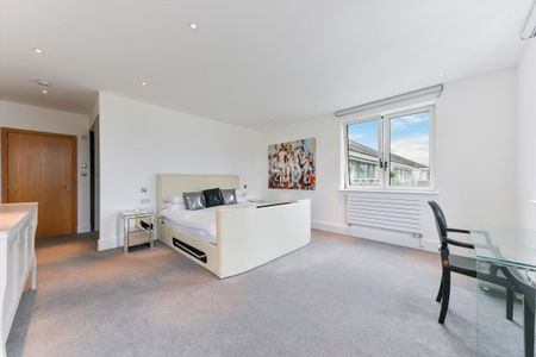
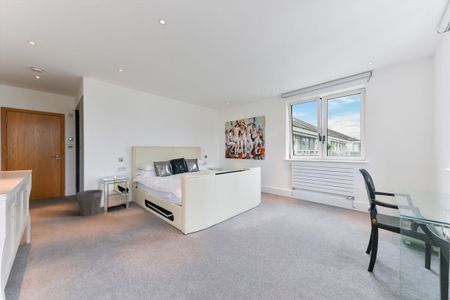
+ waste bin (90, 202)
